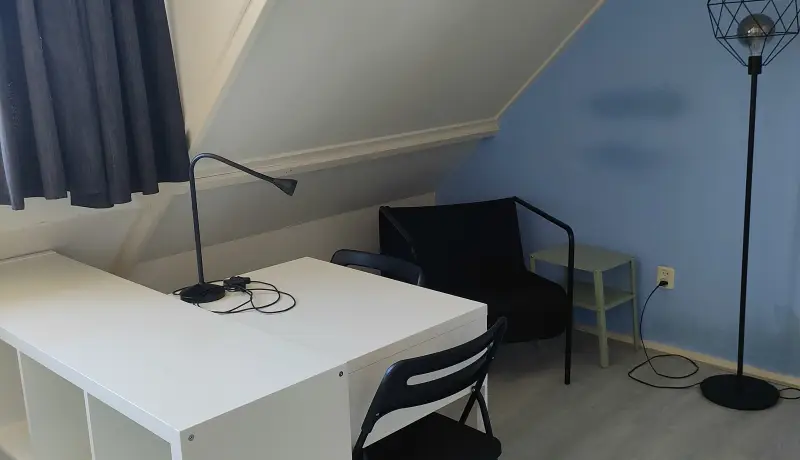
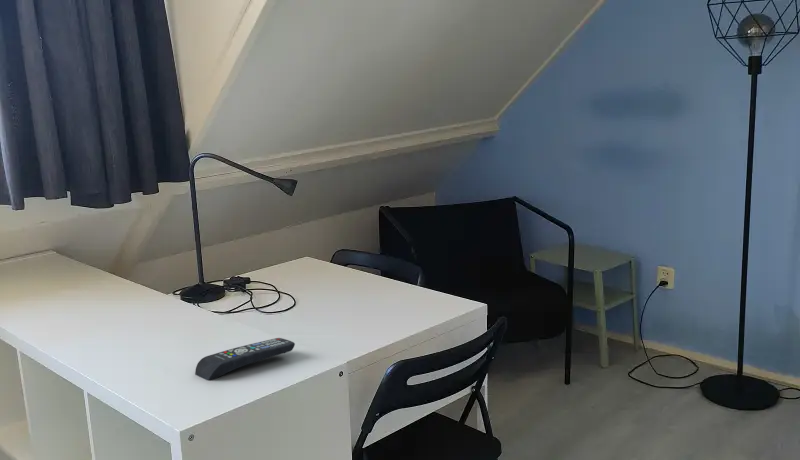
+ remote control (246, 355)
